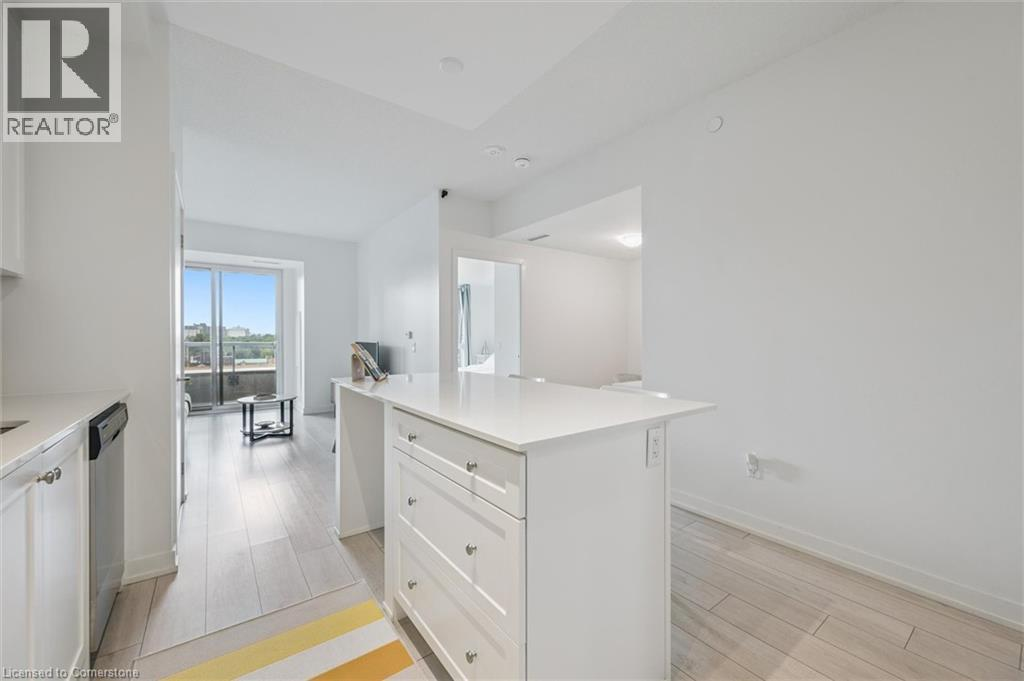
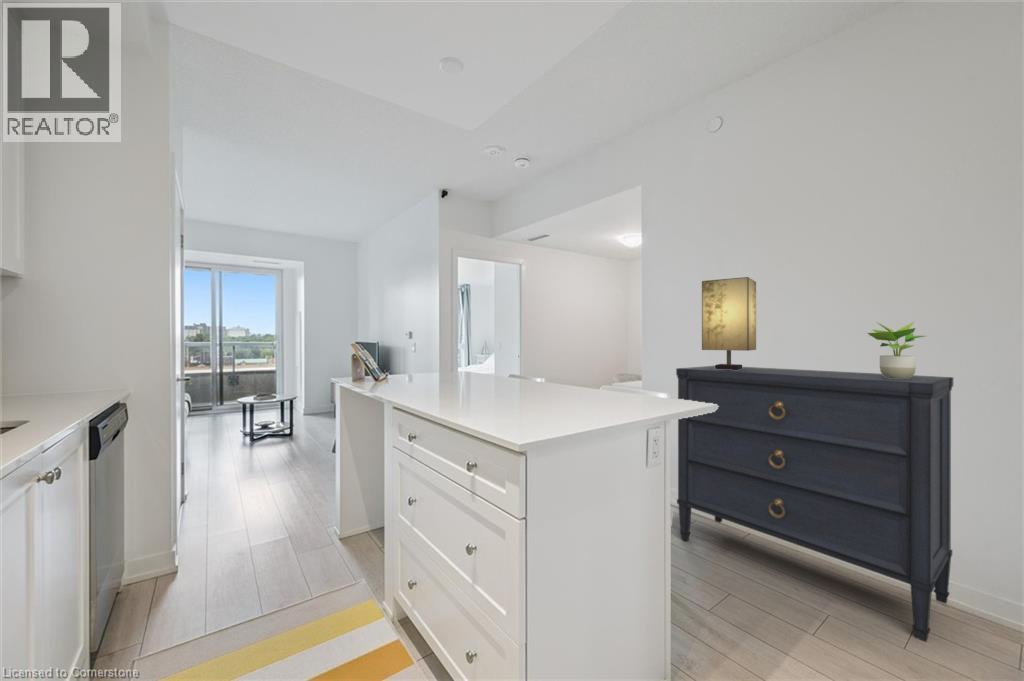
+ dresser (795, 469)
+ table lamp (729, 324)
+ potted plant (891, 347)
